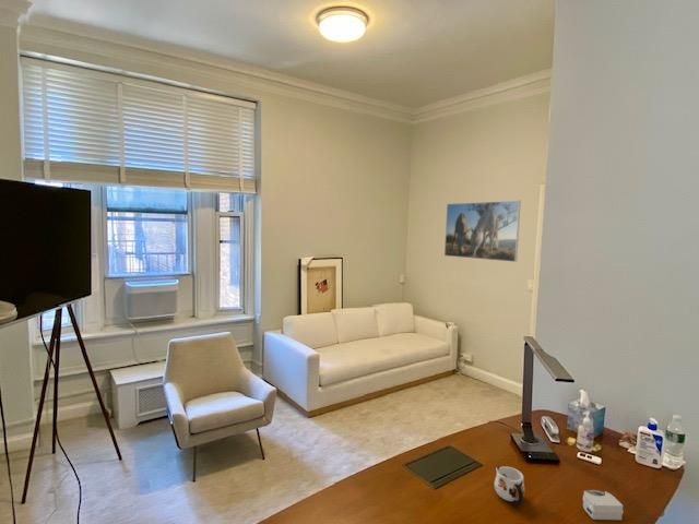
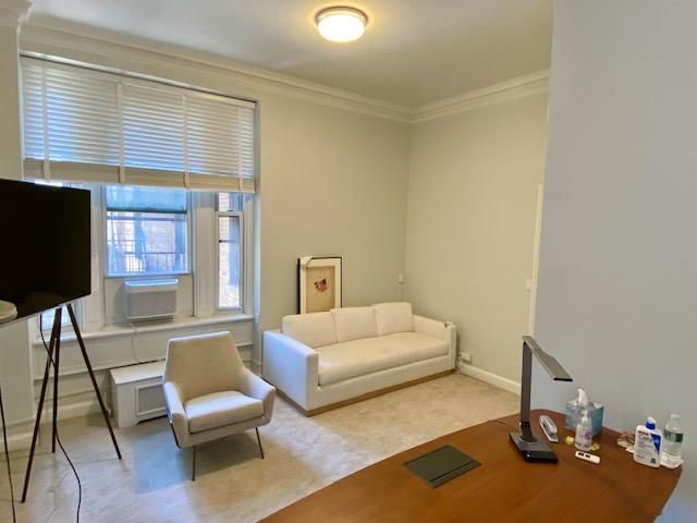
- computer mouse (600, 503)
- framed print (478, 230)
- mug (511, 485)
